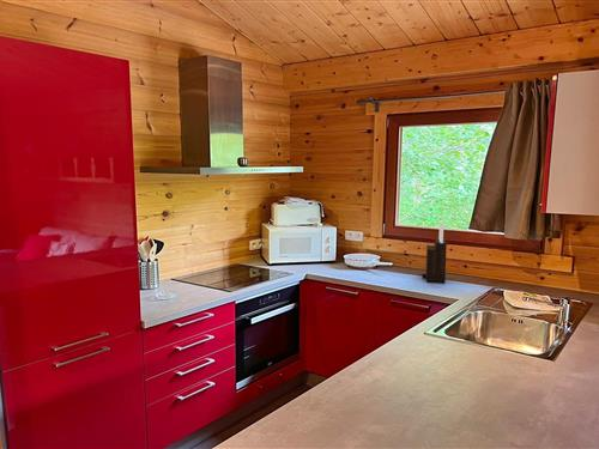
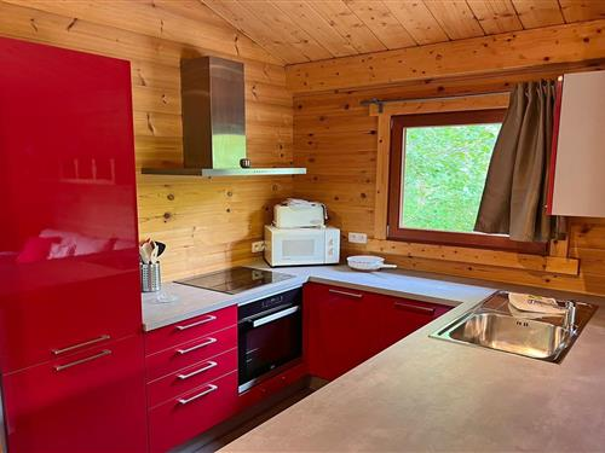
- knife block (434, 250)
